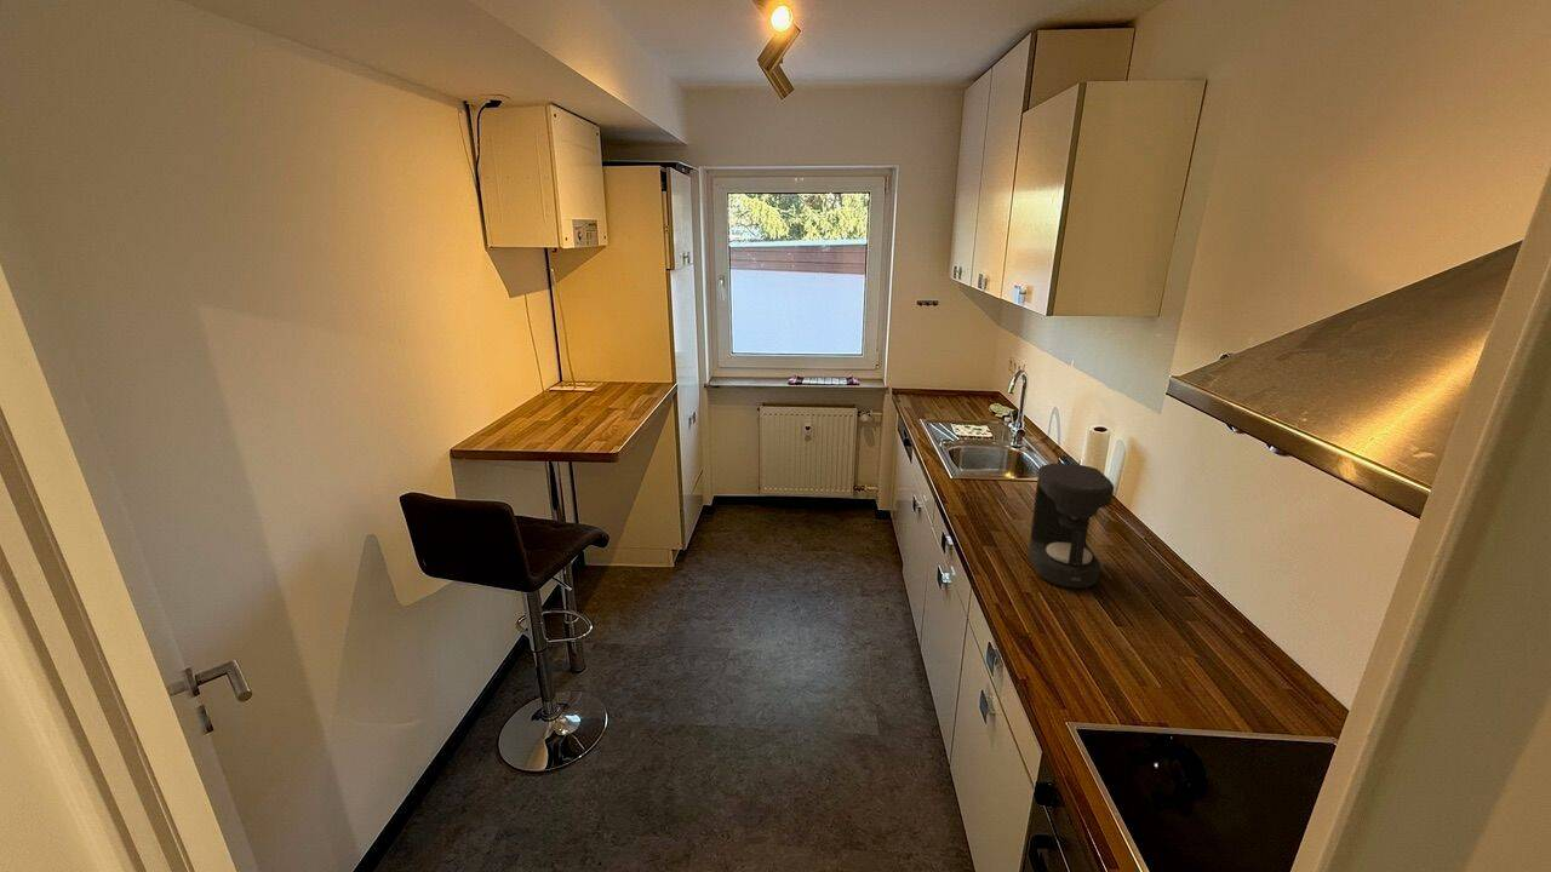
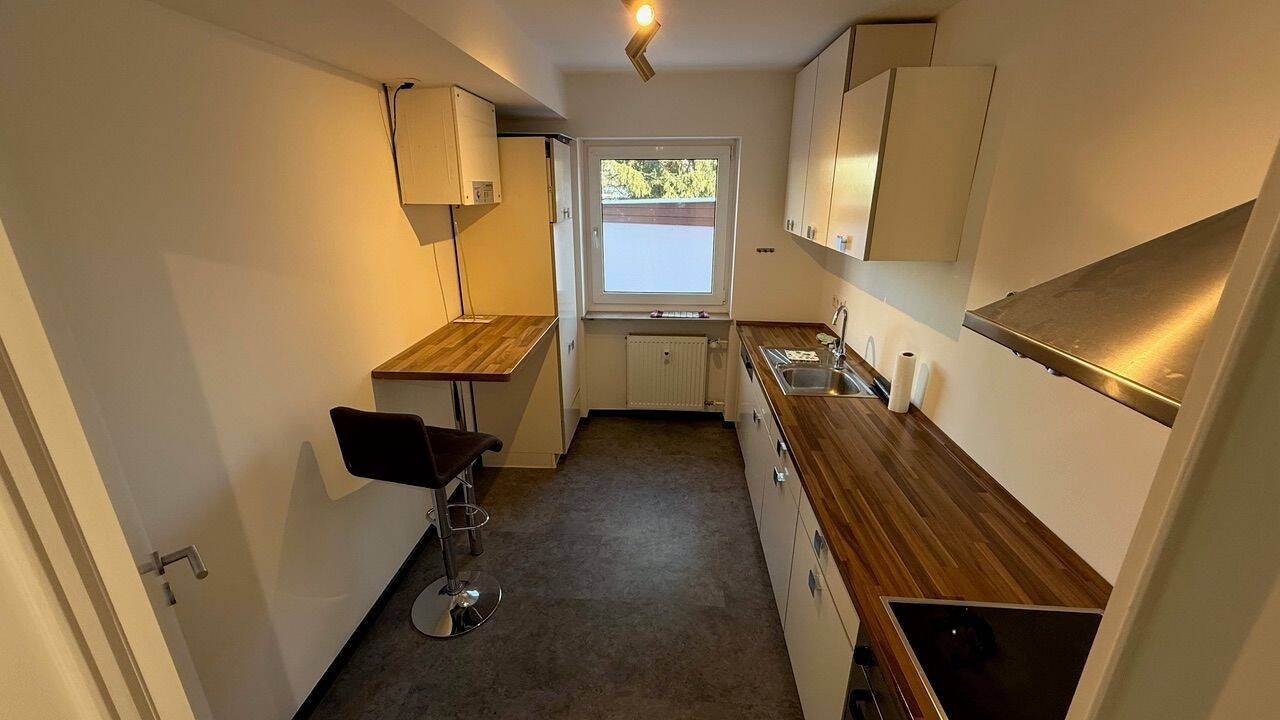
- coffee maker (1070, 523)
